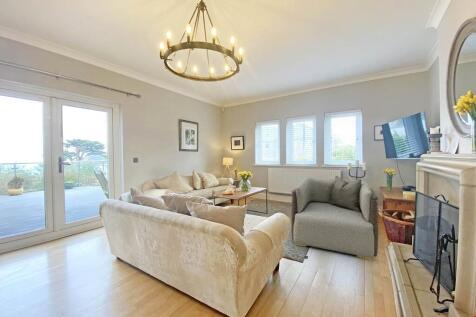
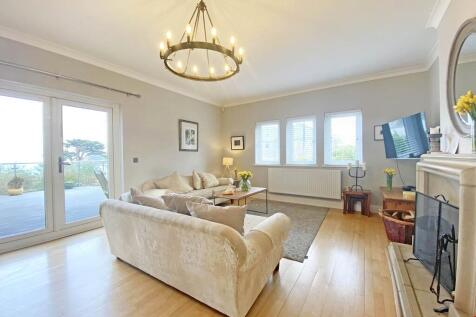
- armchair (332, 208)
